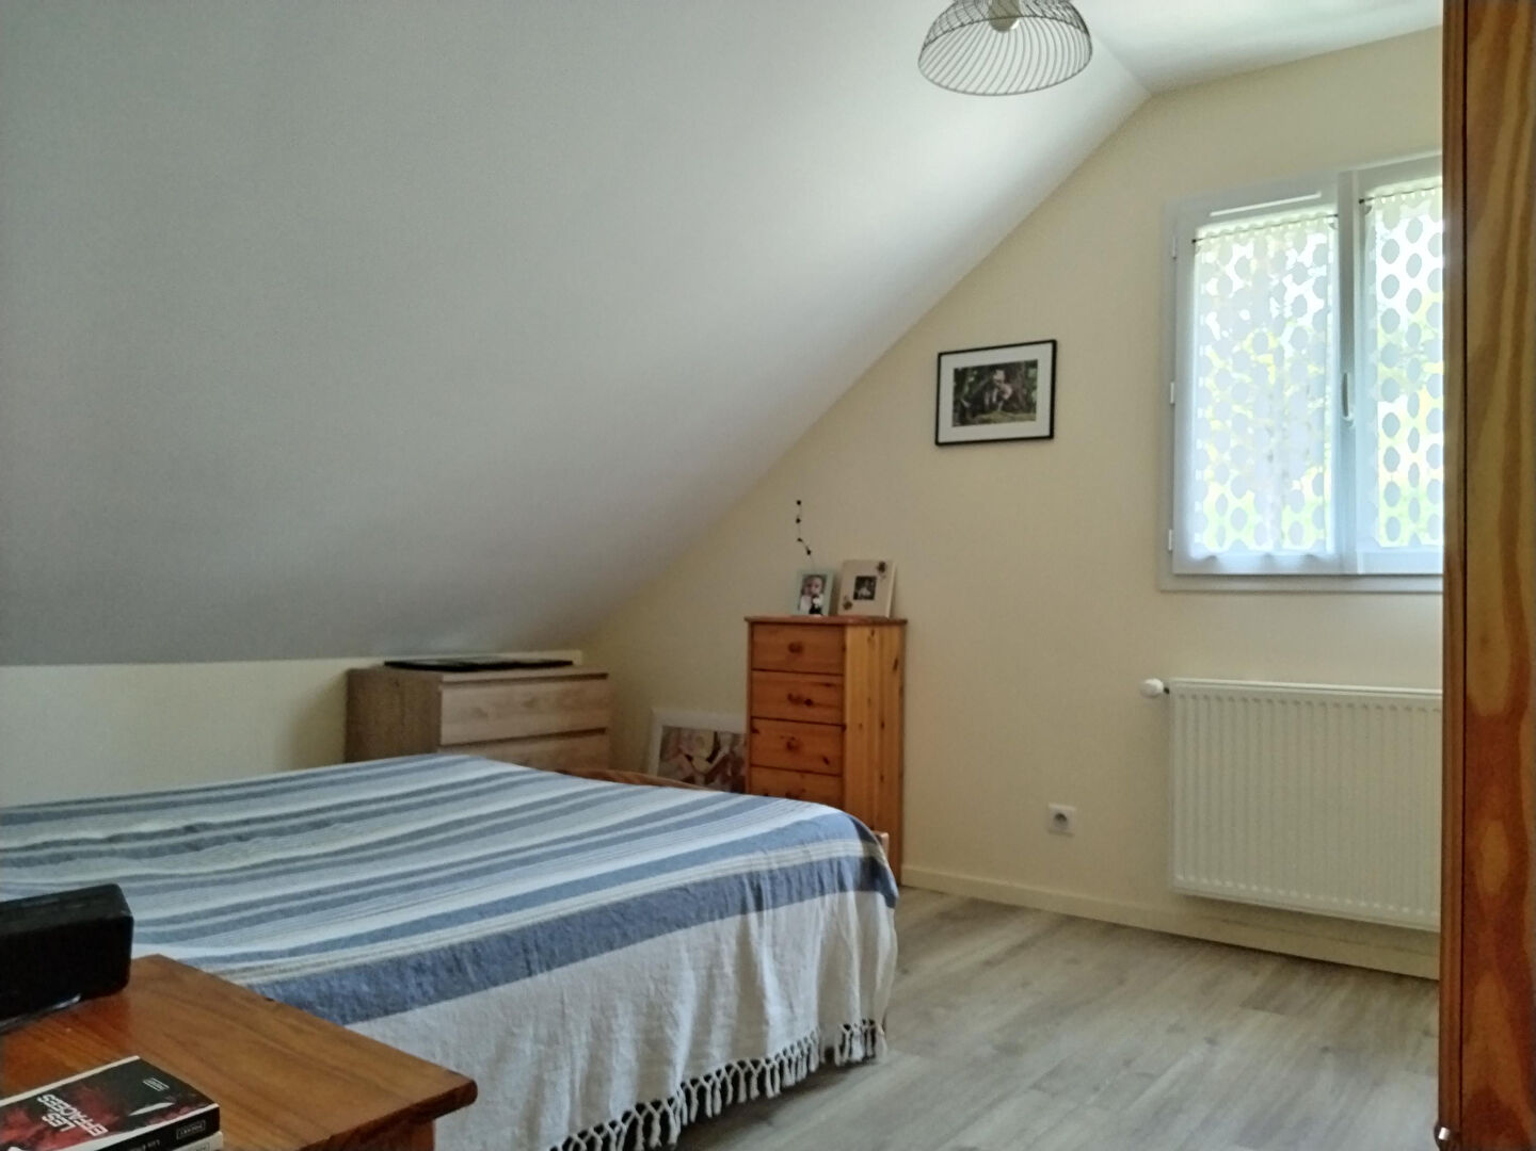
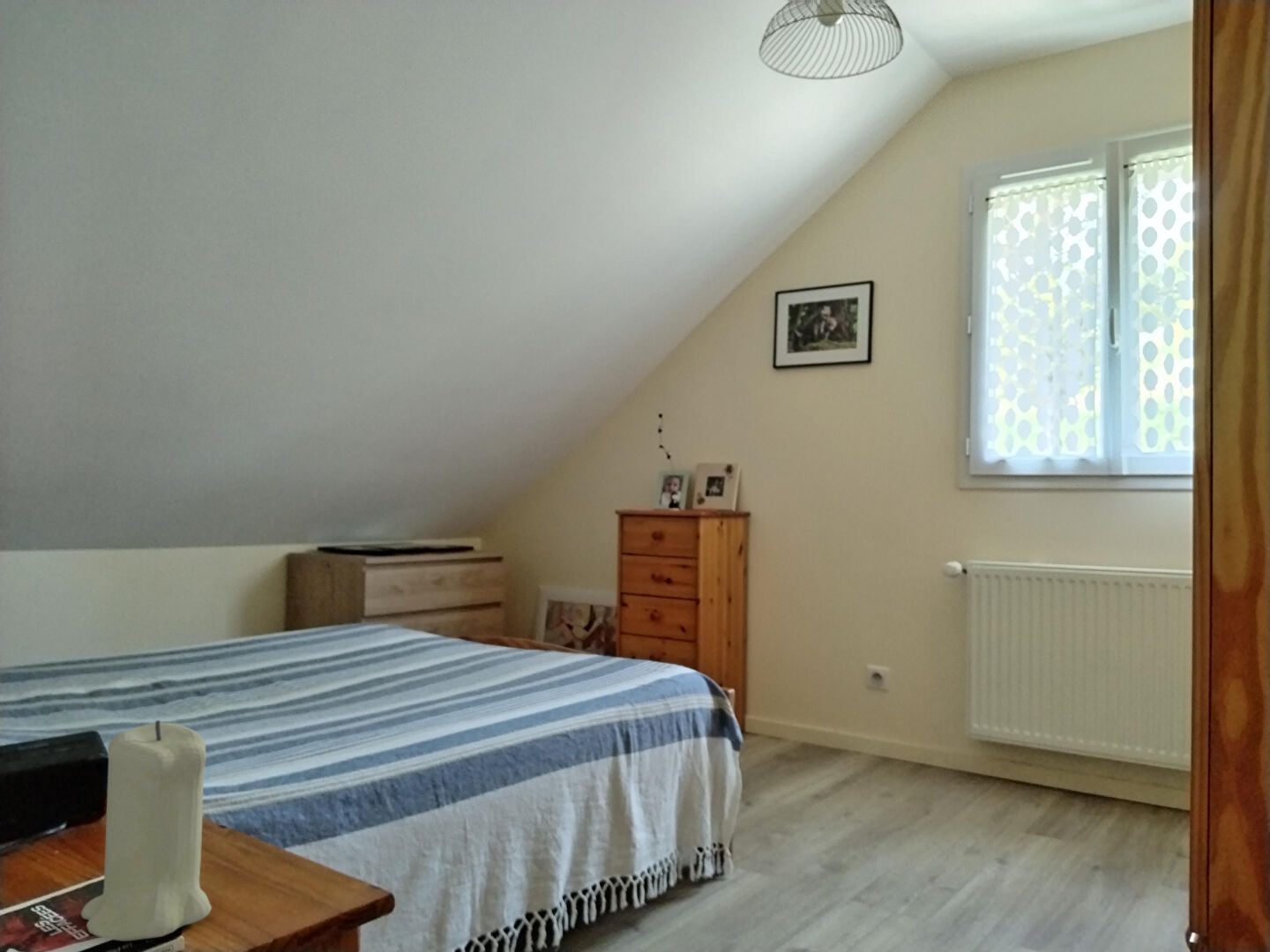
+ candle (149, 818)
